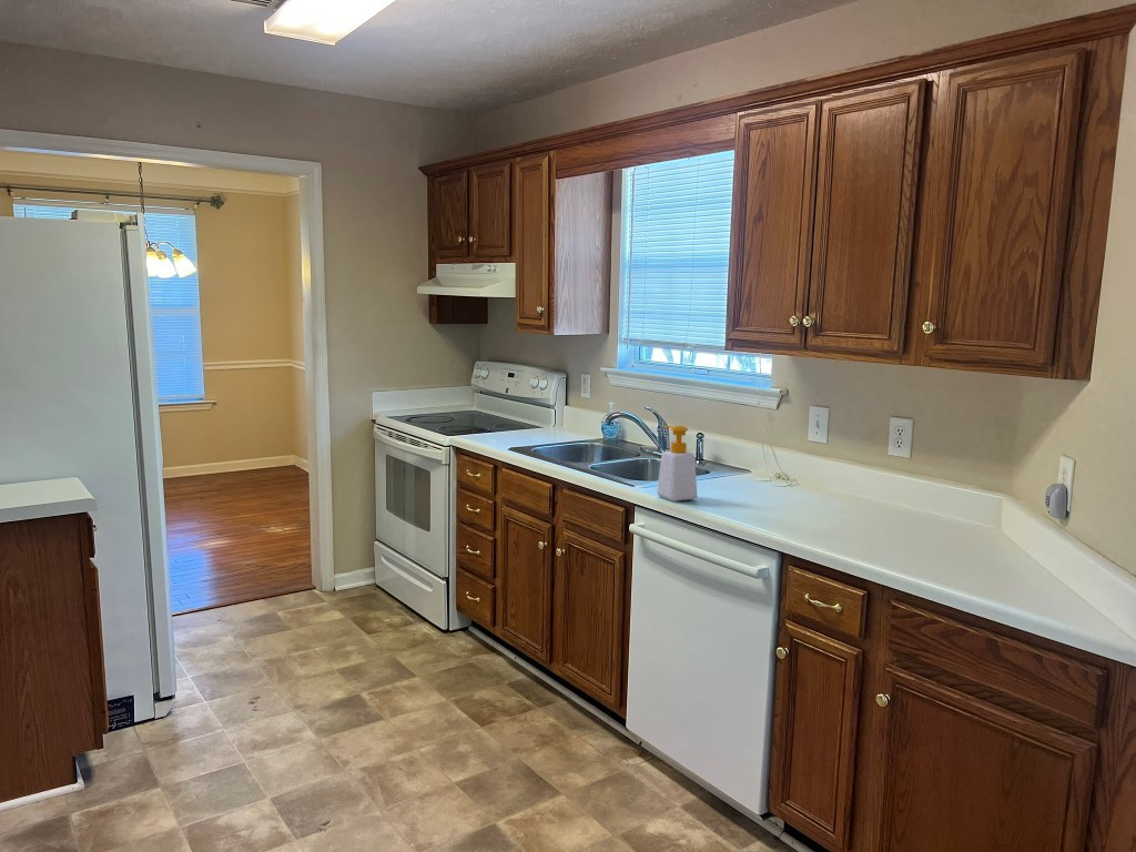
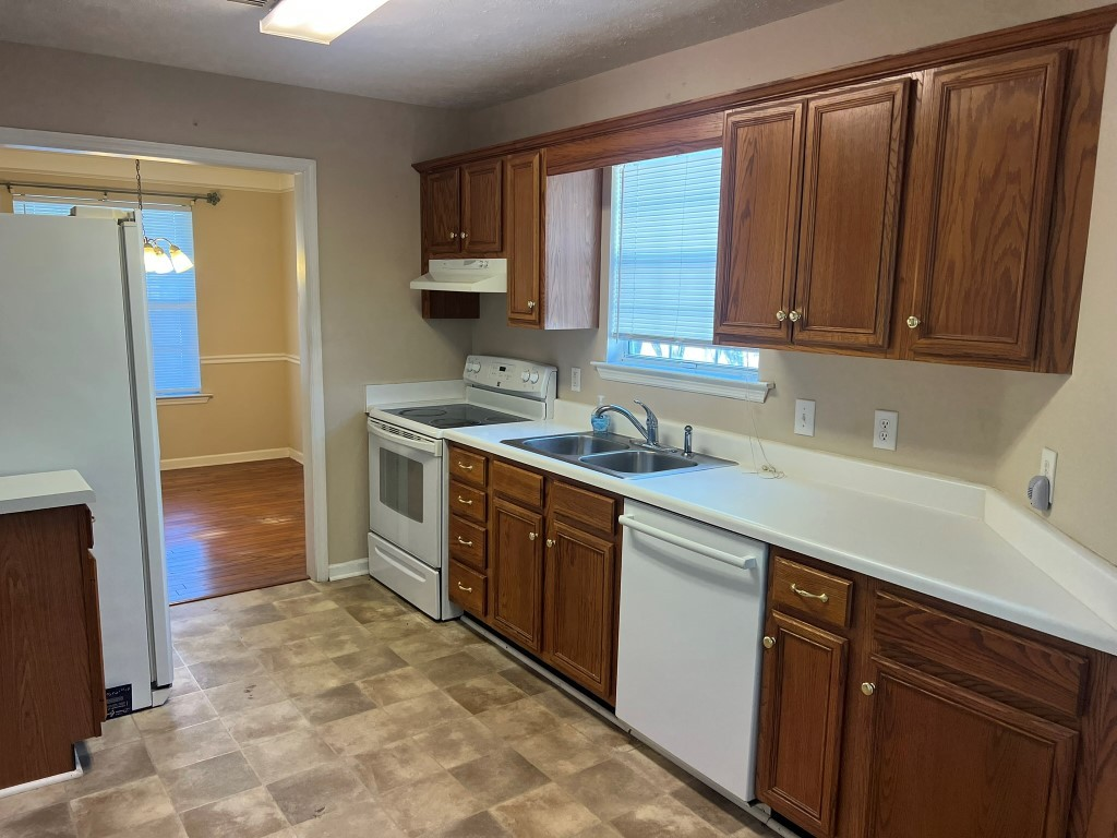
- soap bottle (673, 460)
